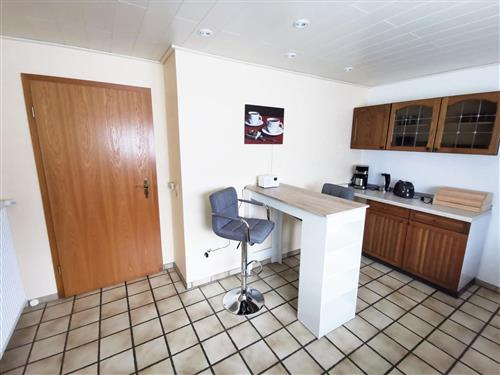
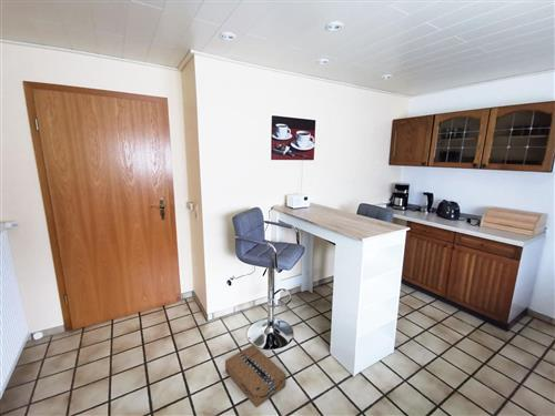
+ cardboard box (254, 372)
